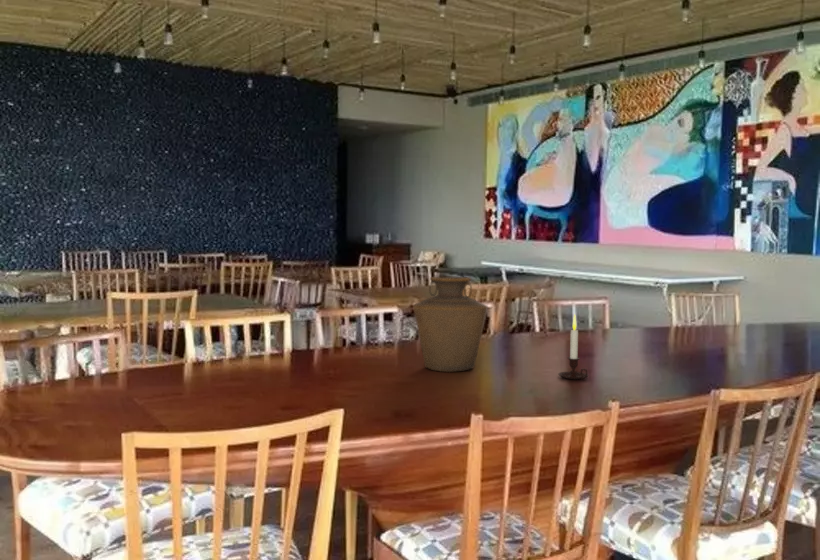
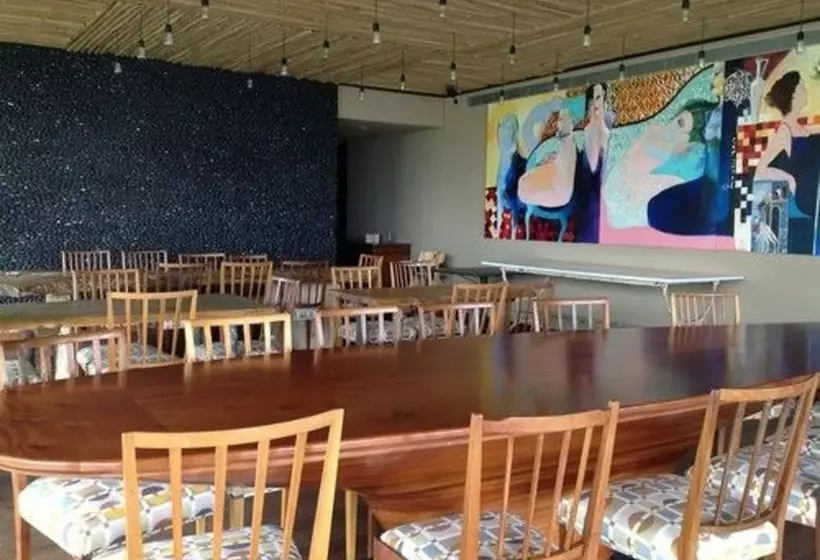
- candle (576, 346)
- vase (450, 322)
